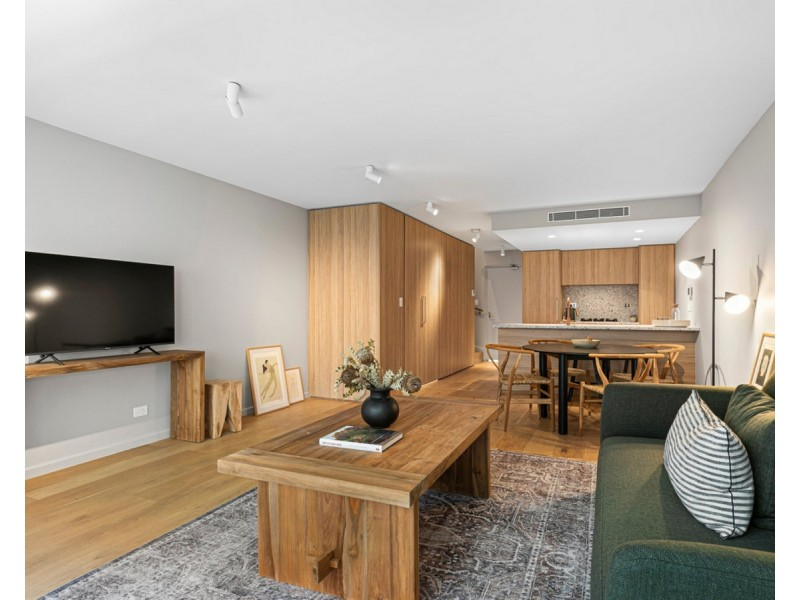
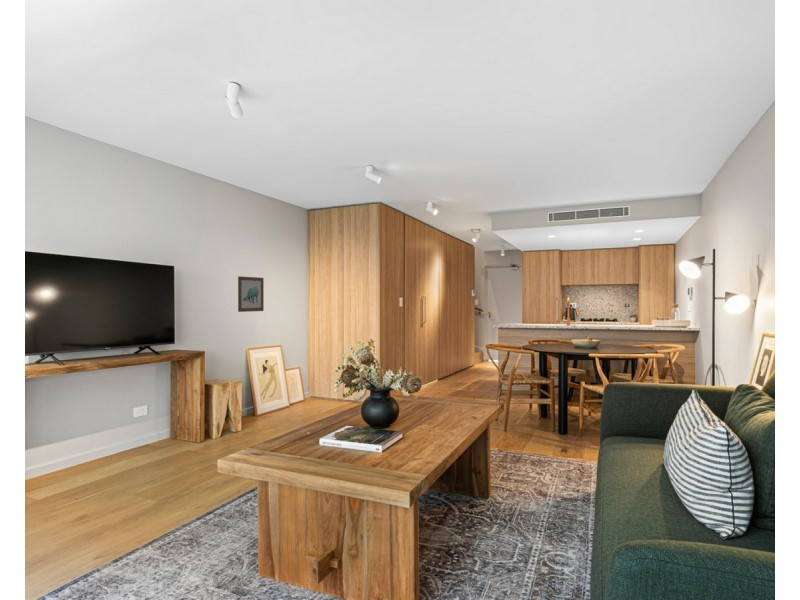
+ wall art (251, 294)
